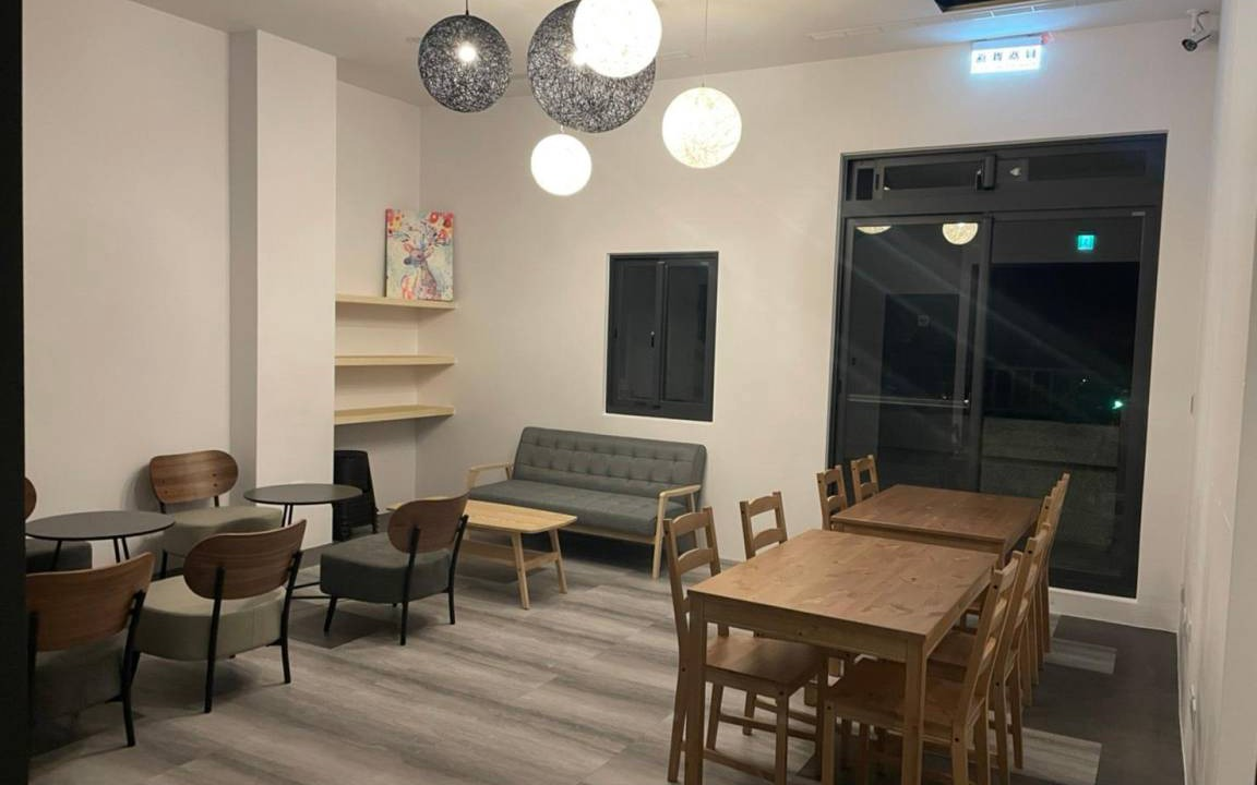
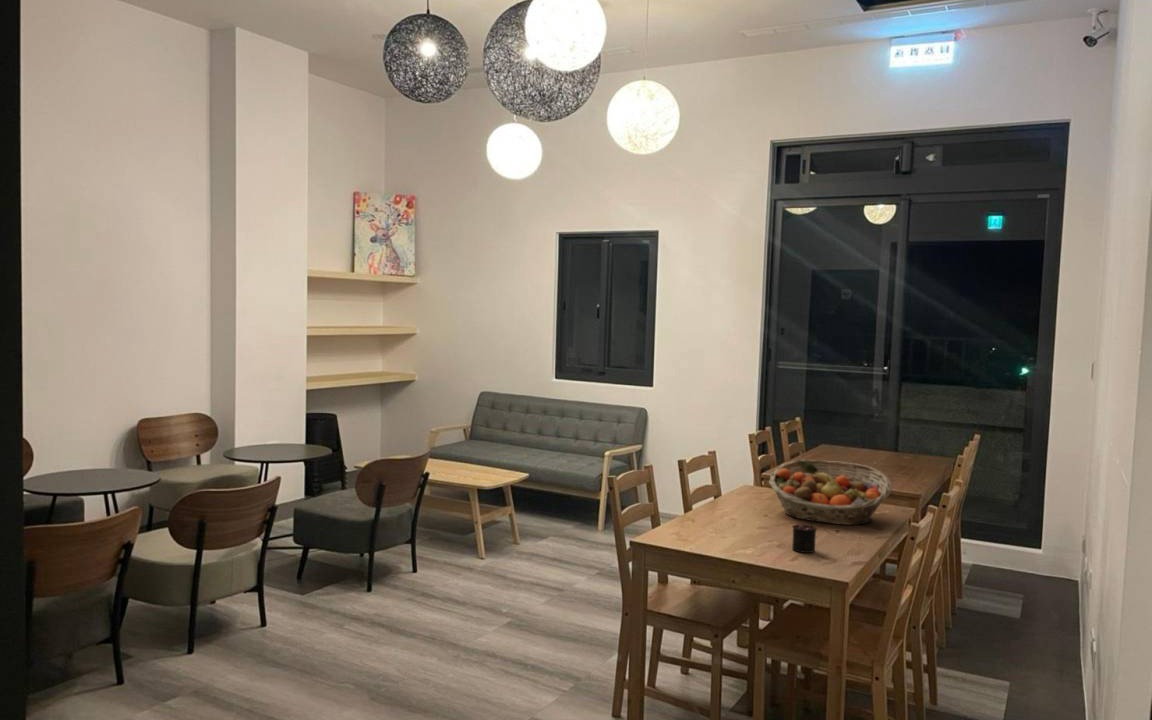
+ candle (804, 533)
+ fruit basket (828, 491)
